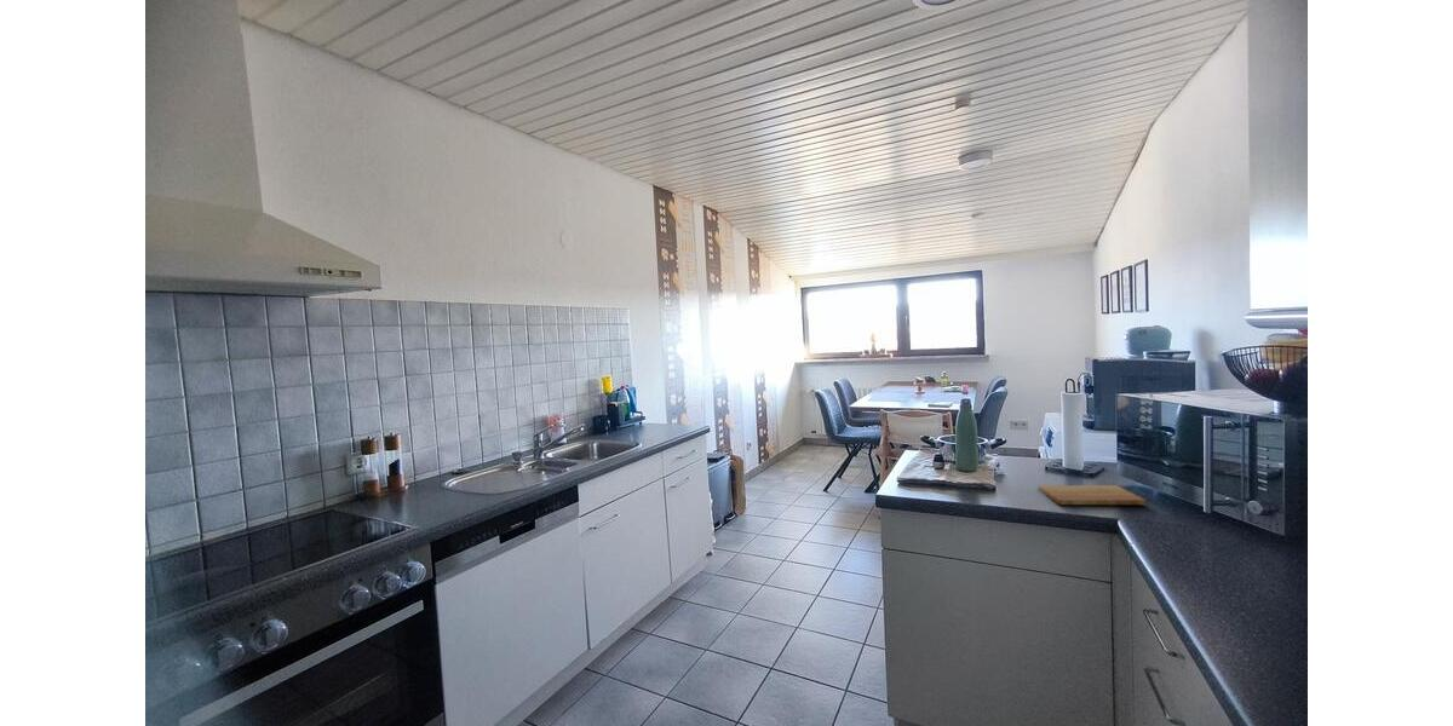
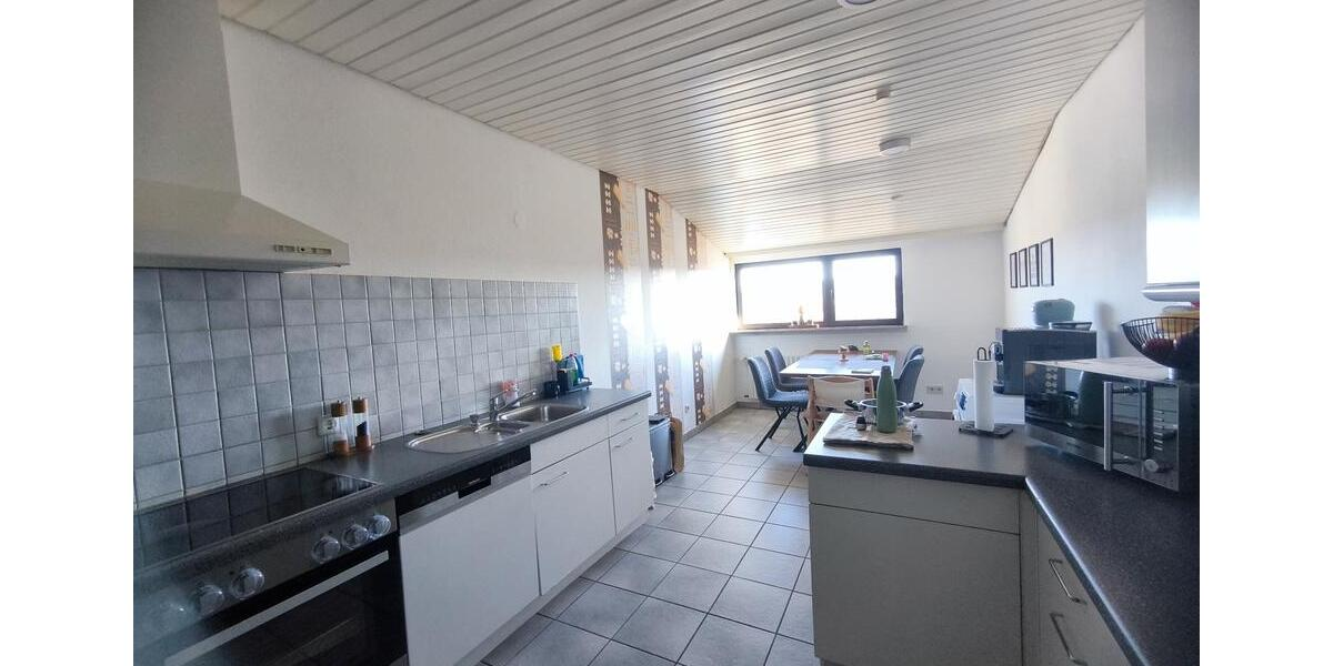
- cutting board (1089, 494)
